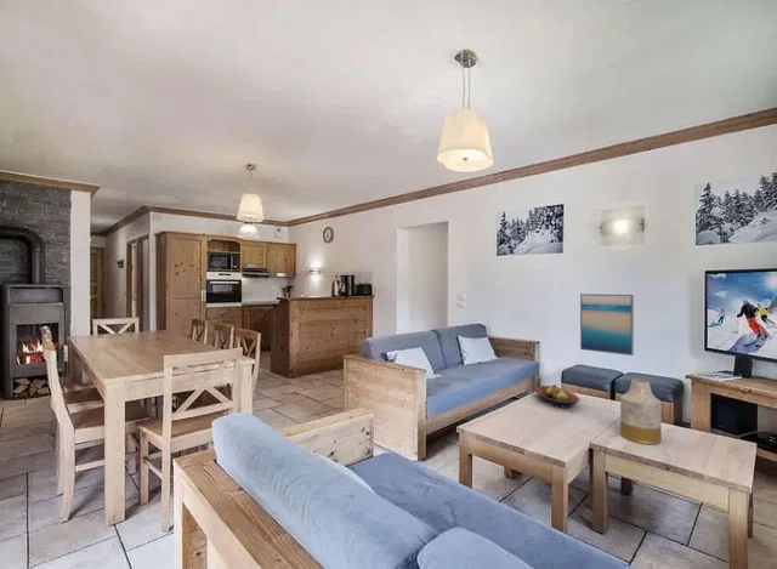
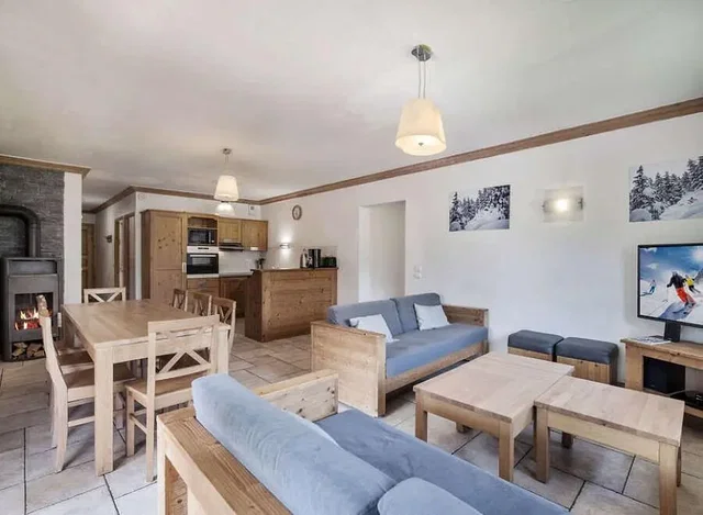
- vase (640, 409)
- fruit bowl (556, 394)
- wall art (606, 323)
